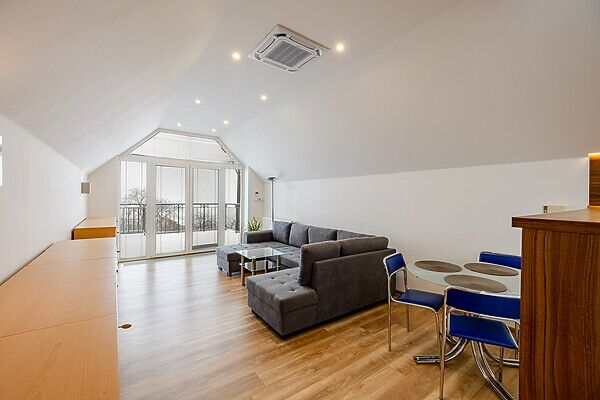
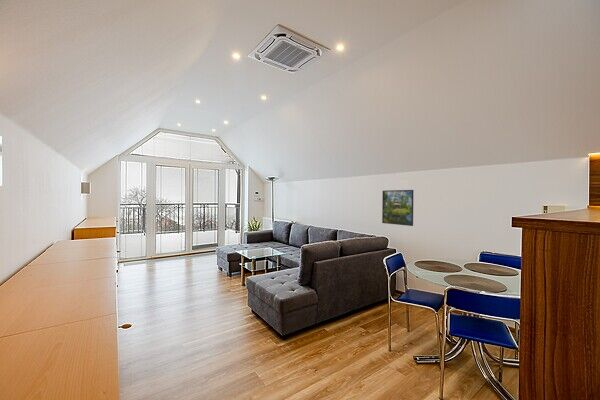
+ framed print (397, 207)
